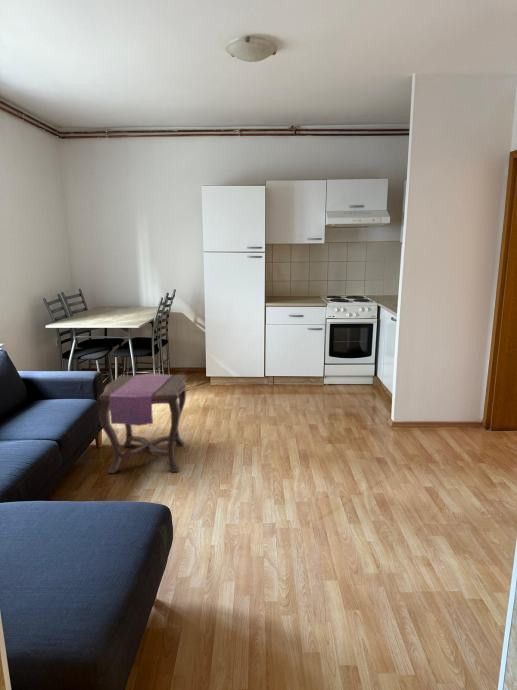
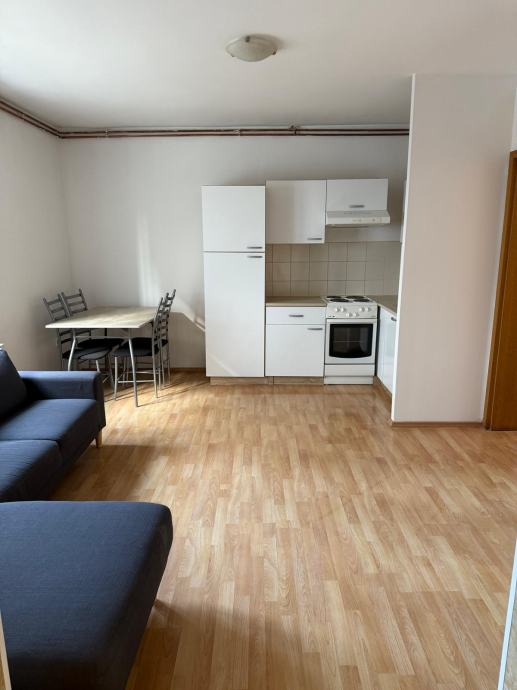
- side table (147, 420)
